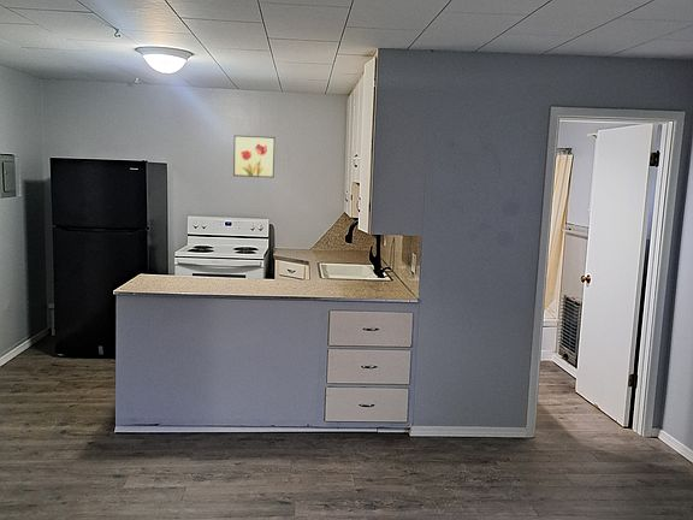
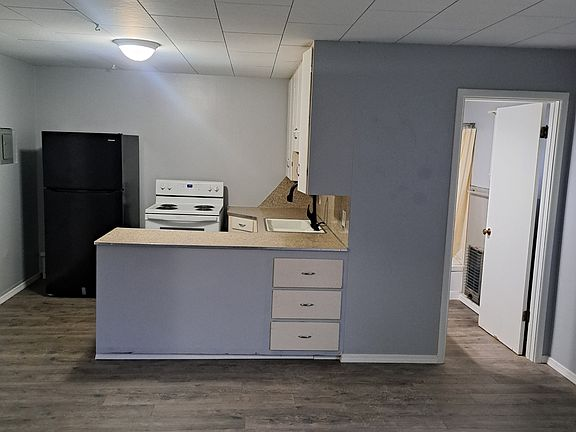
- wall art (254, 156)
